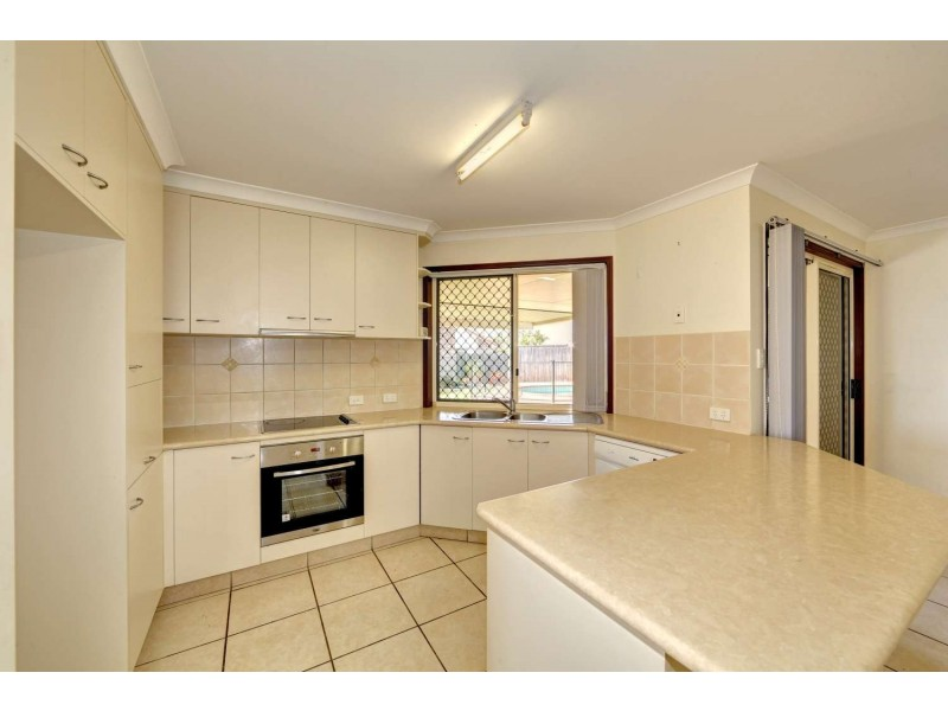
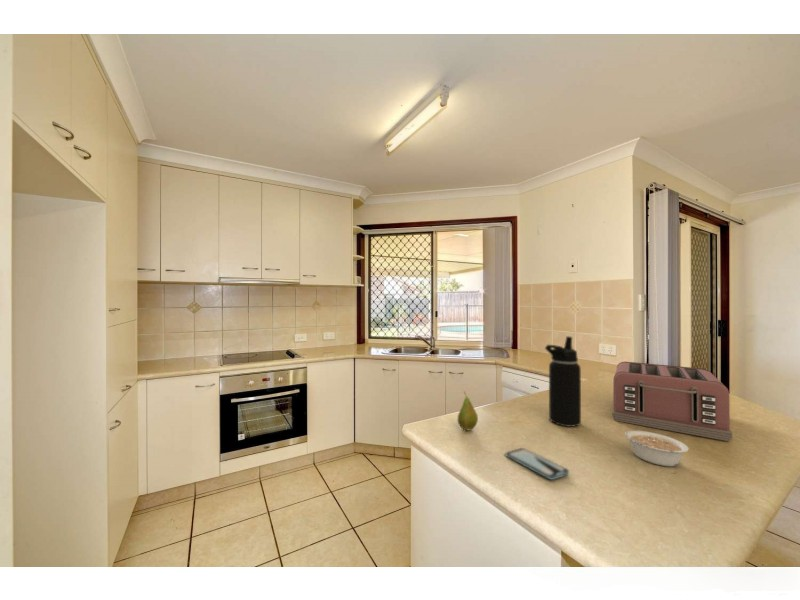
+ water bottle (562, 379)
+ toaster (664, 394)
+ fruit (467, 411)
+ smartphone (535, 462)
+ legume (657, 448)
